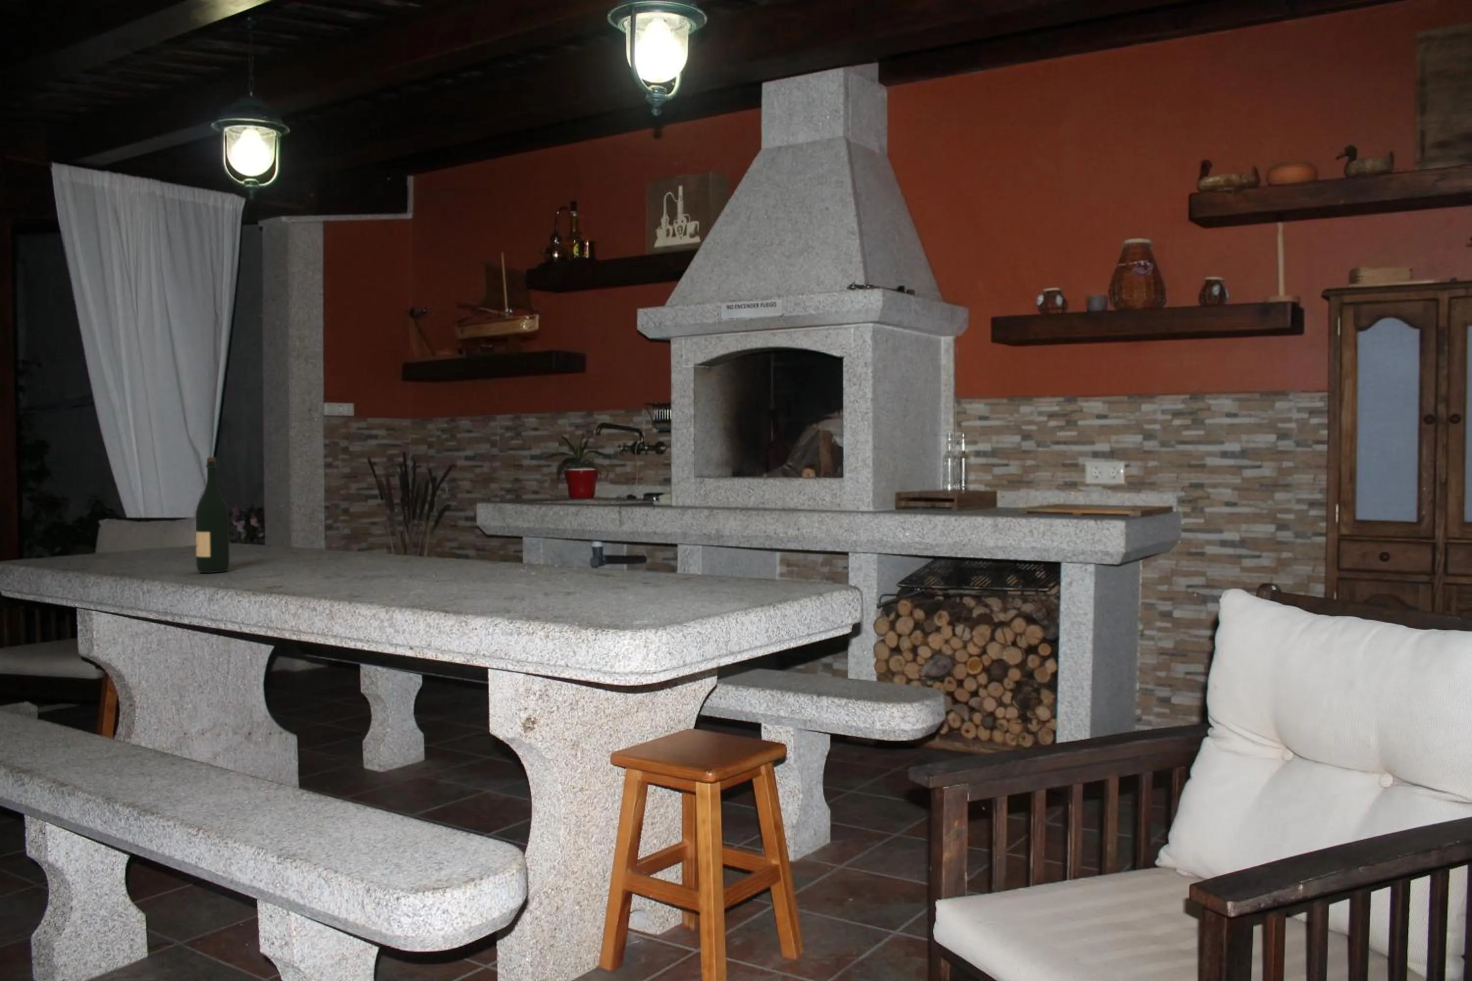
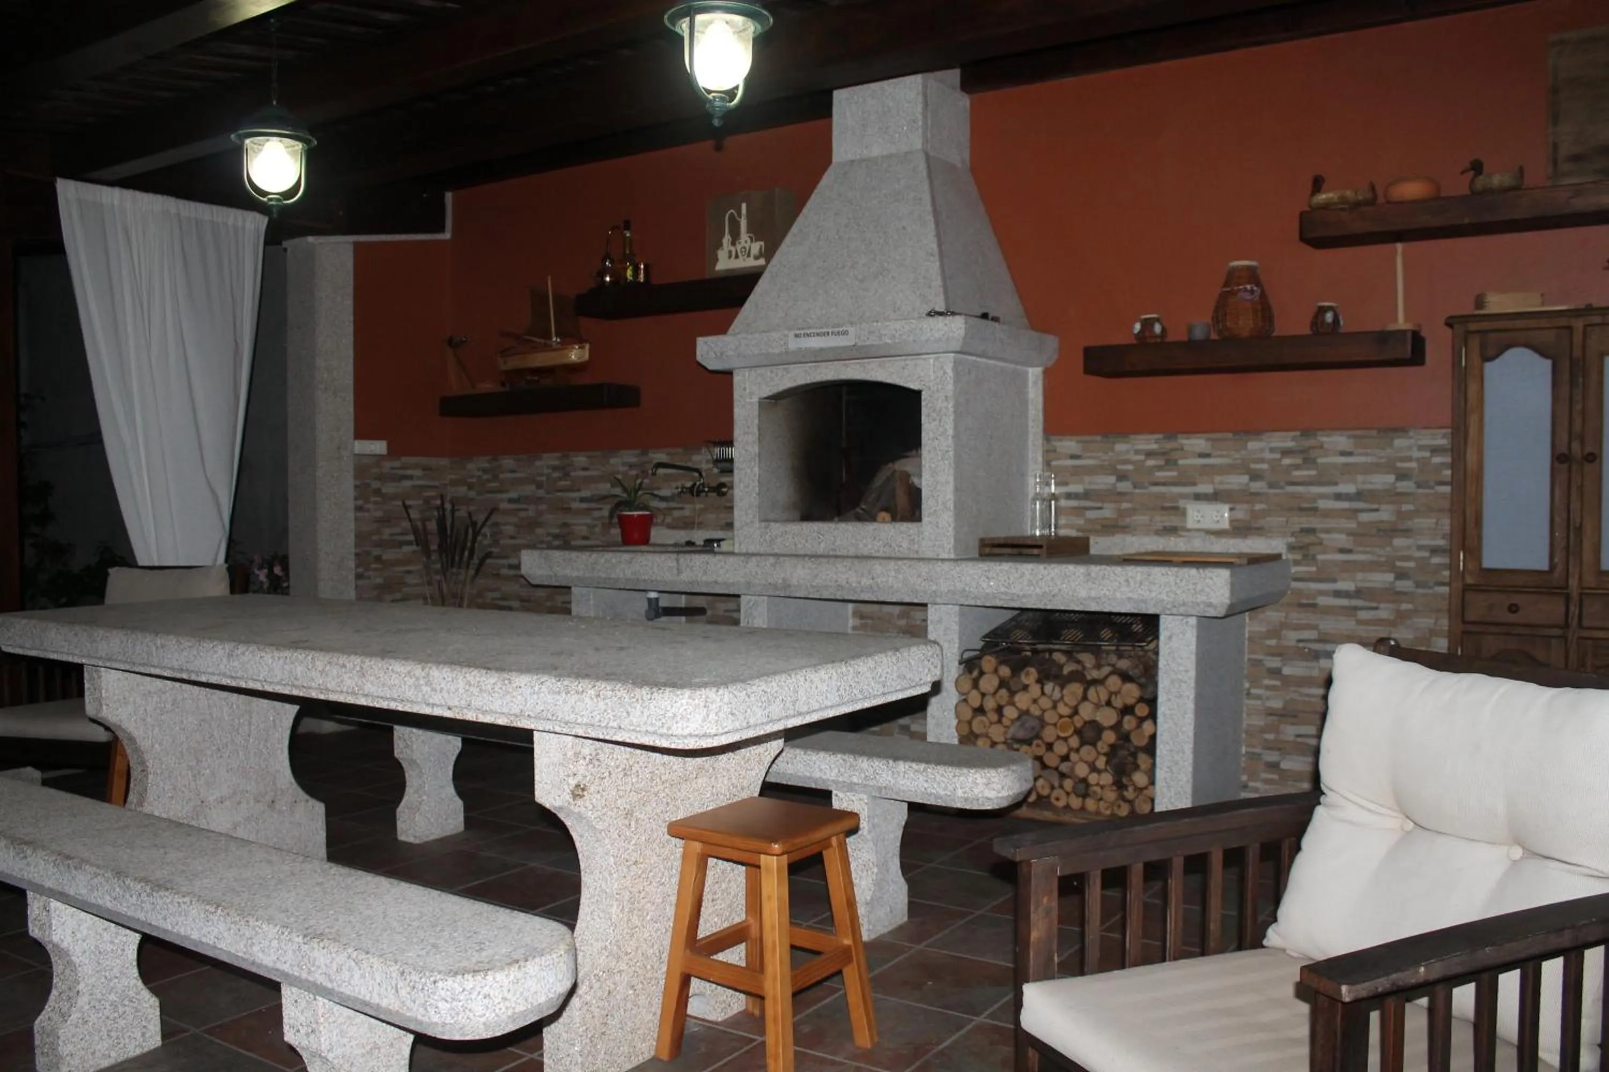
- wine bottle (212, 515)
